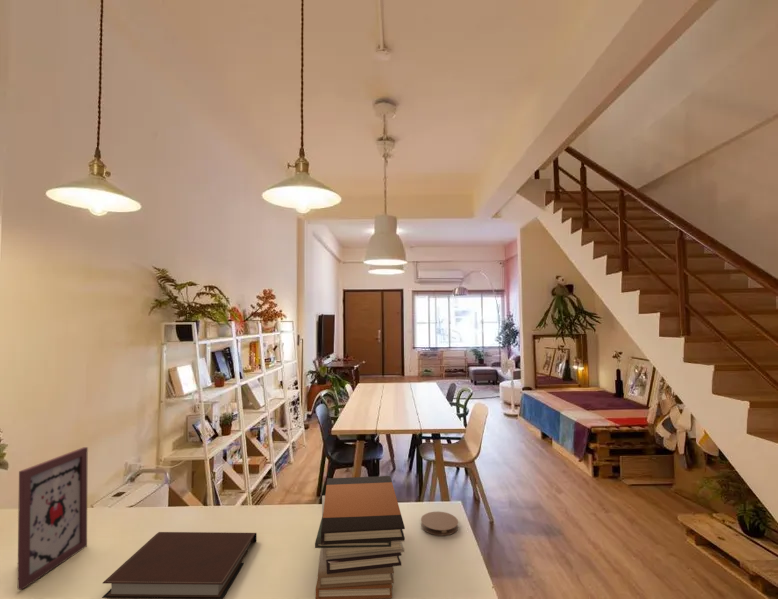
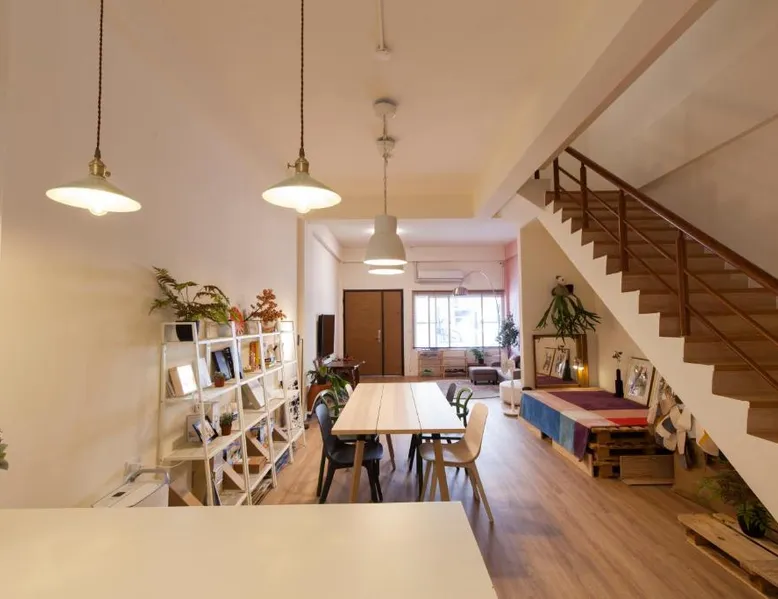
- notebook (187, 561)
- coaster (439, 523)
- book stack (358, 529)
- picture frame (40, 511)
